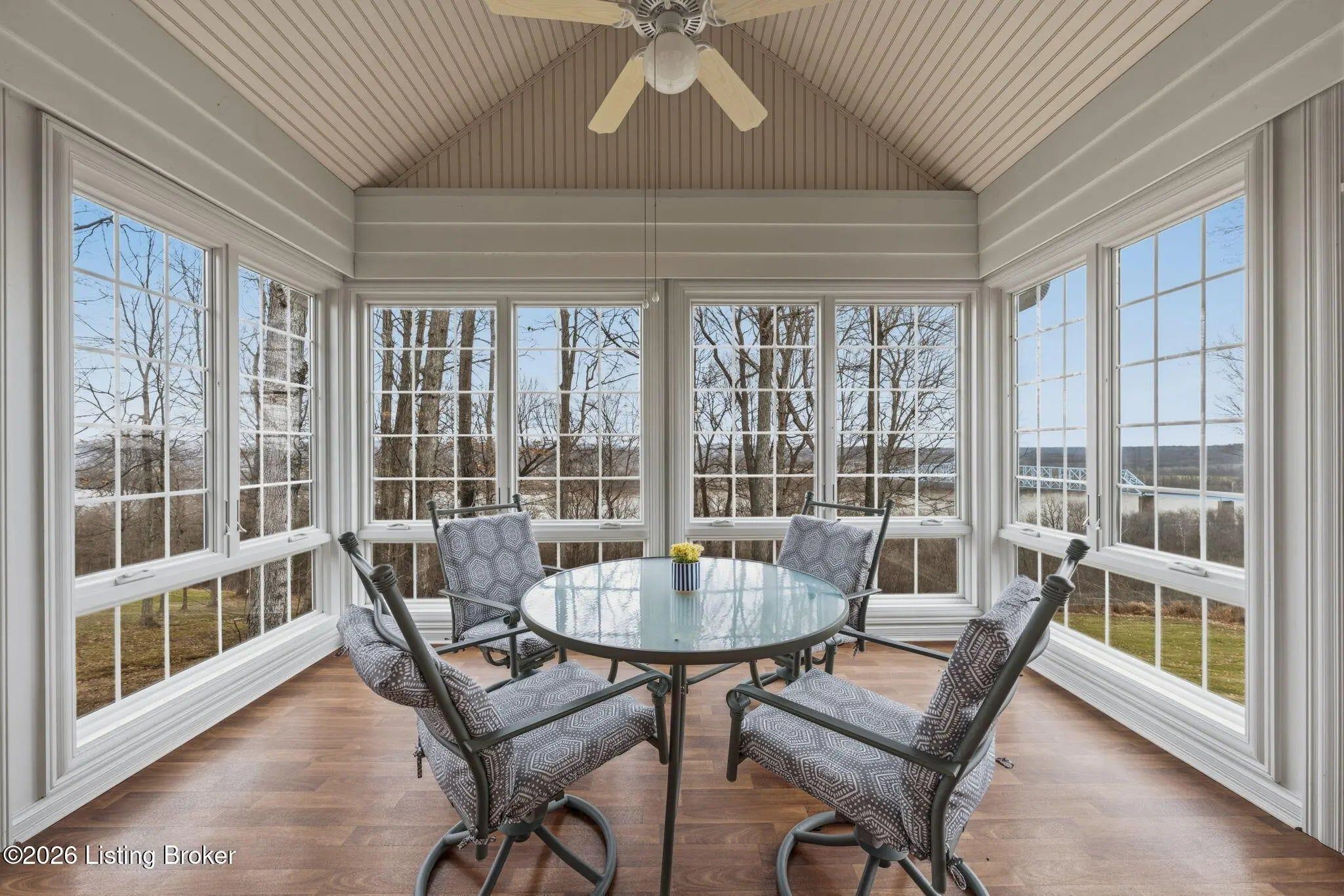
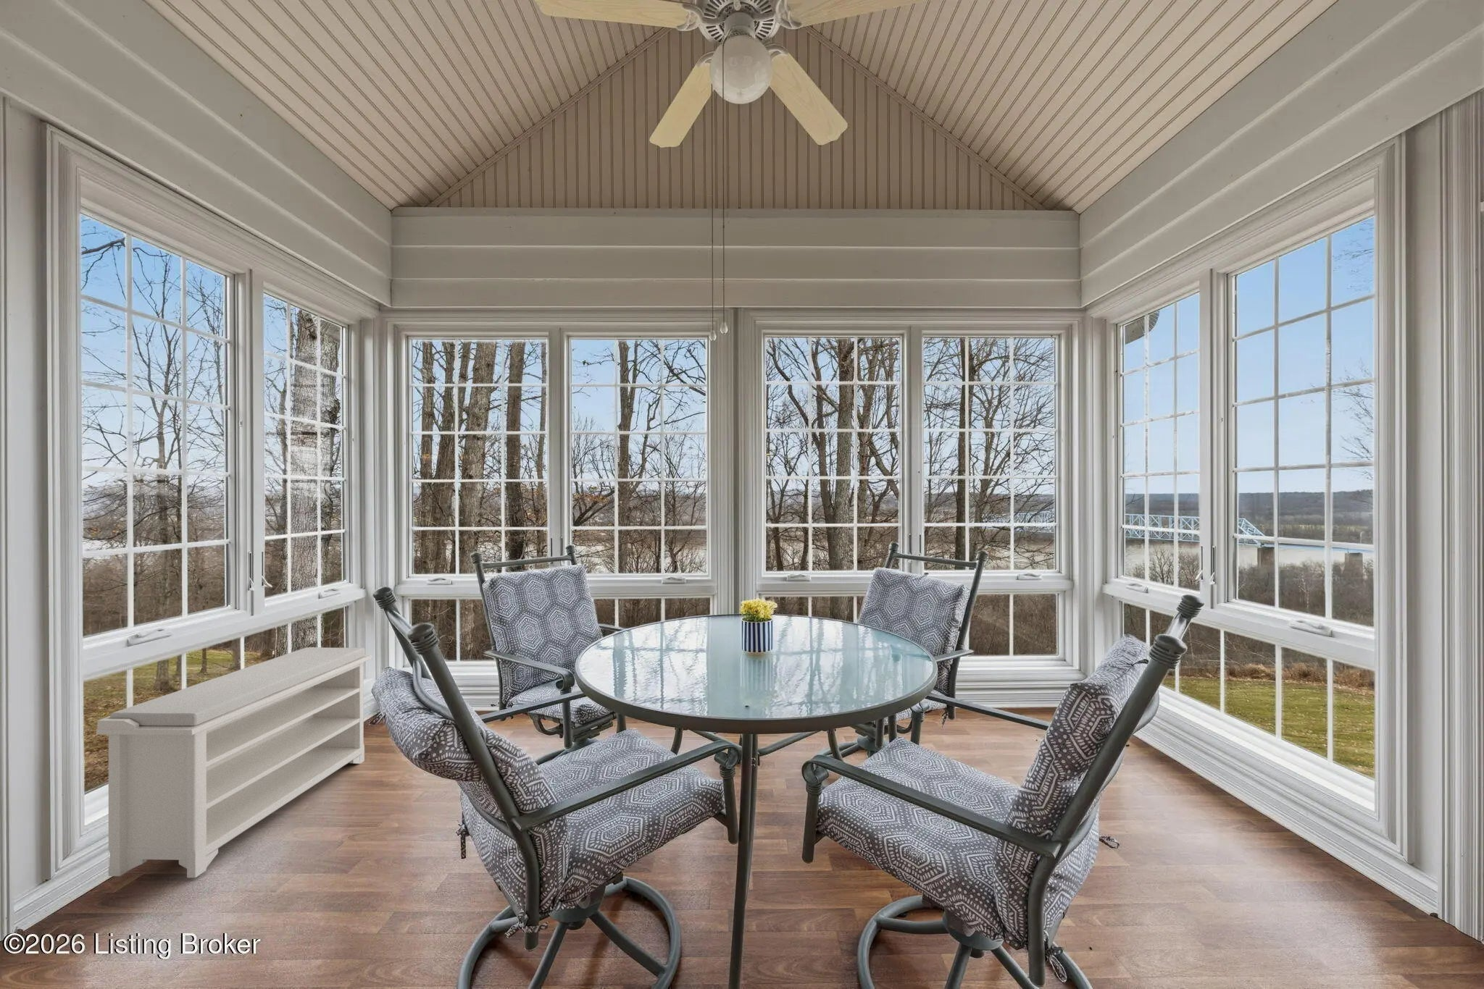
+ bench (259, 742)
